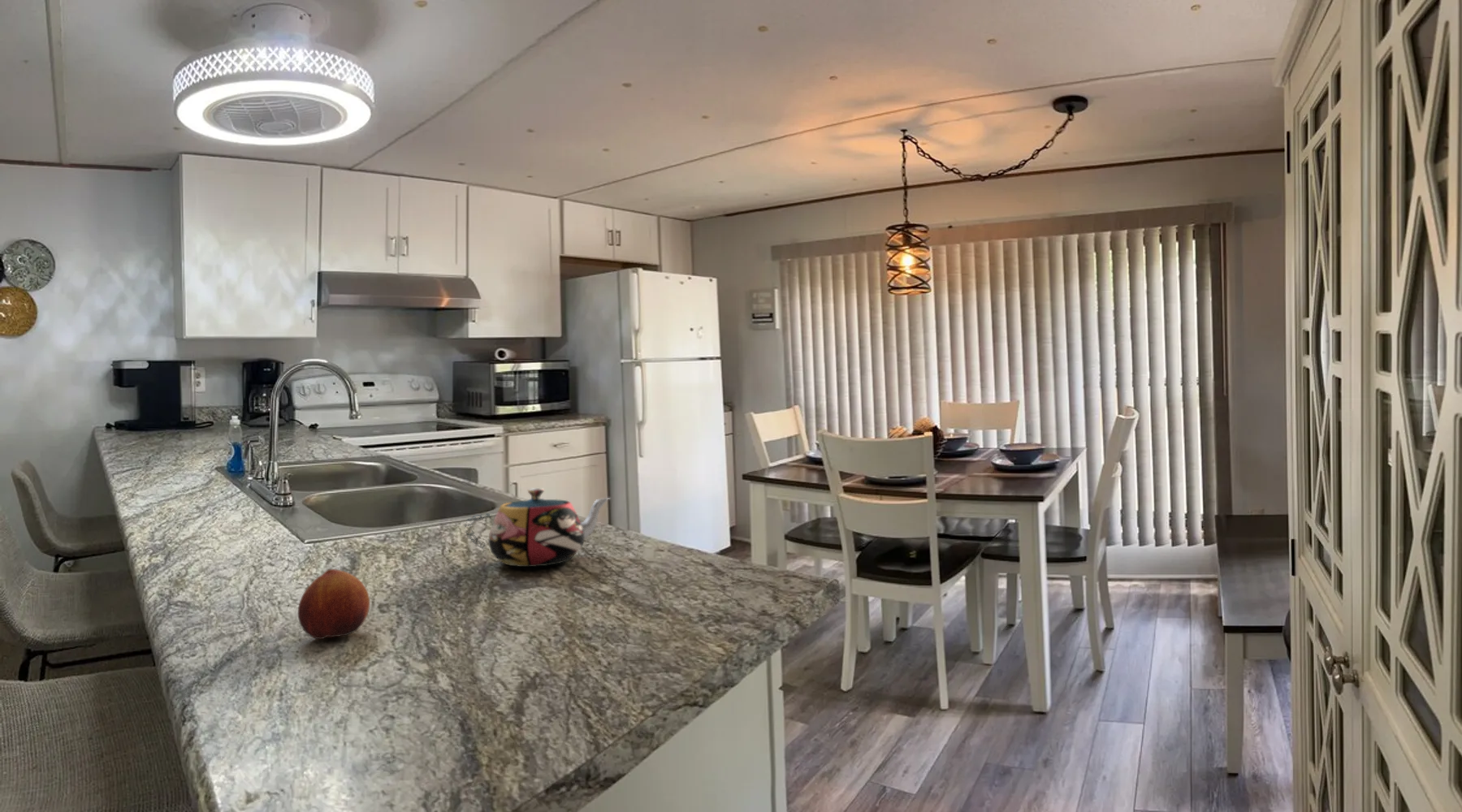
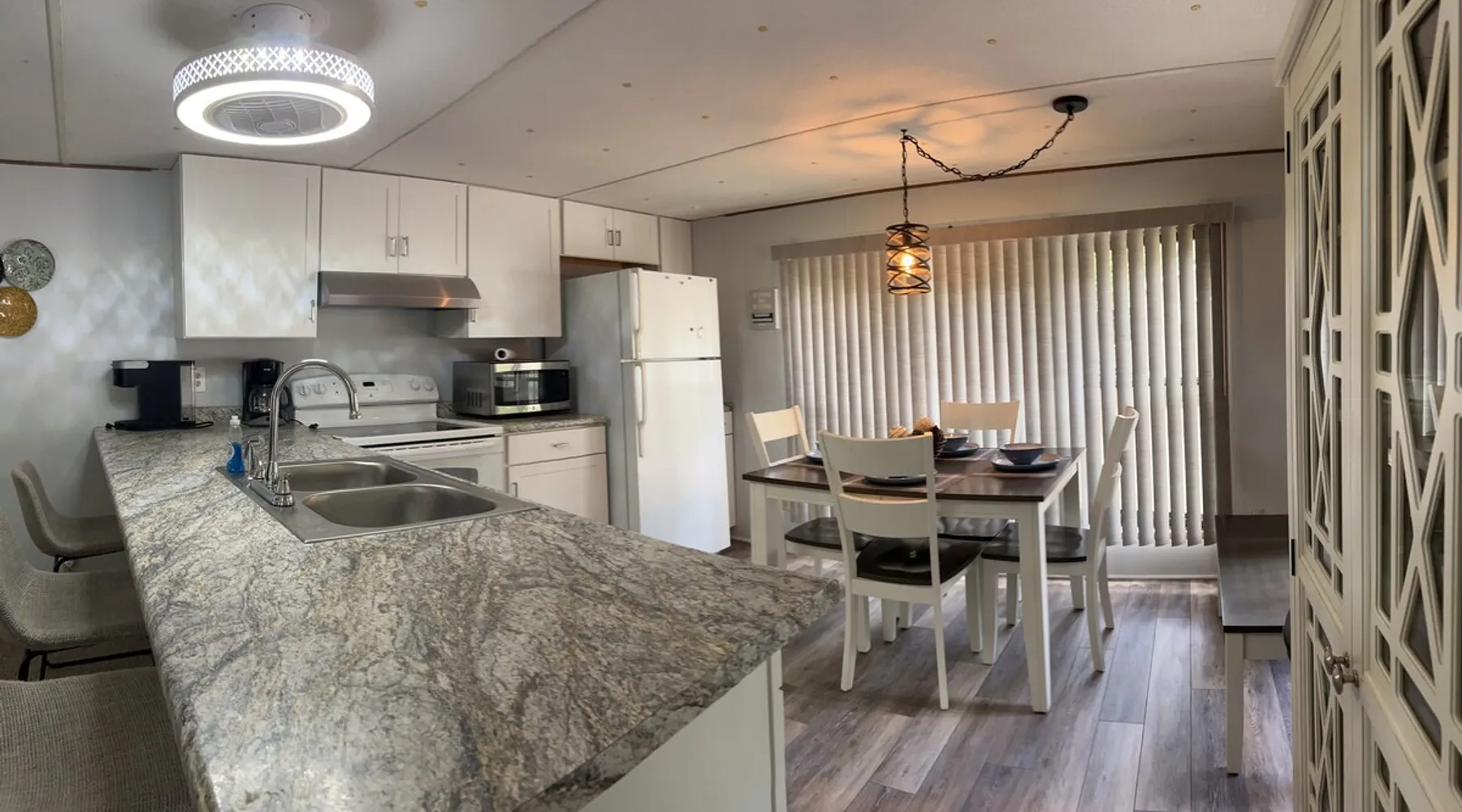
- fruit (334, 603)
- teapot (541, 524)
